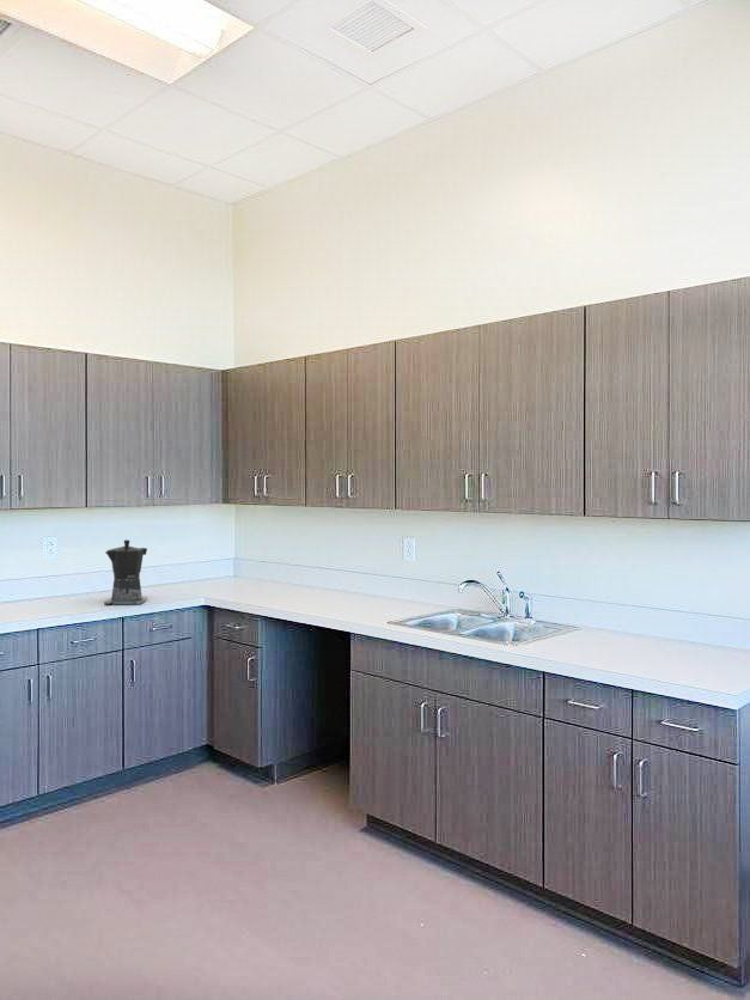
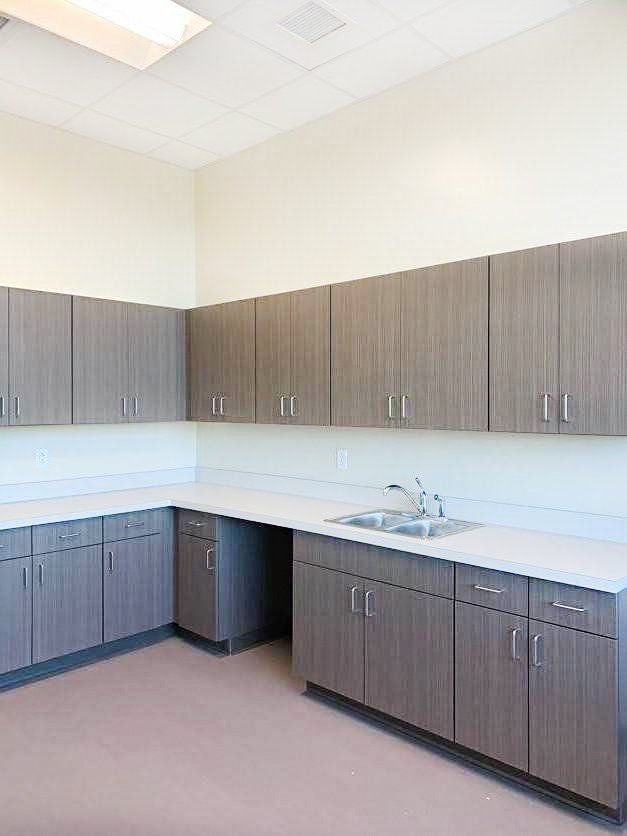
- coffee maker (127, 571)
